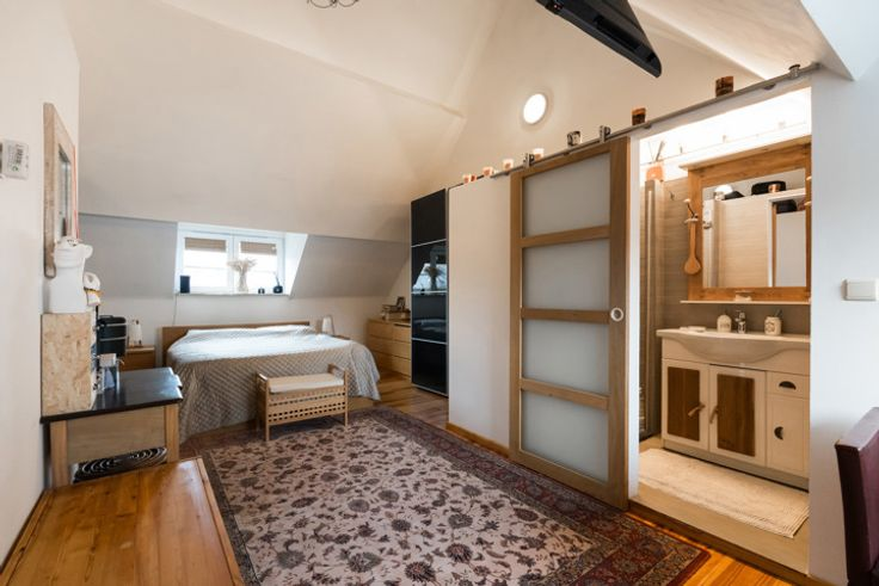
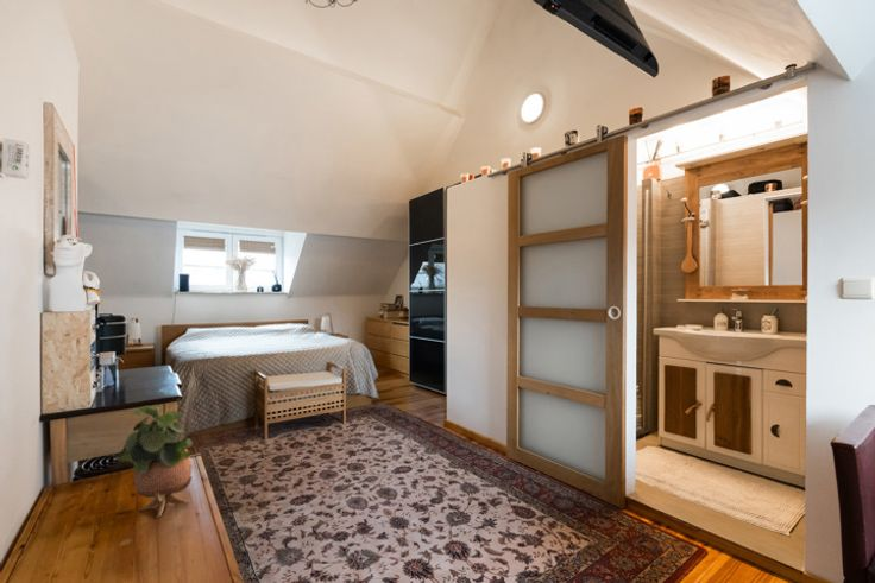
+ potted plant (156, 456)
